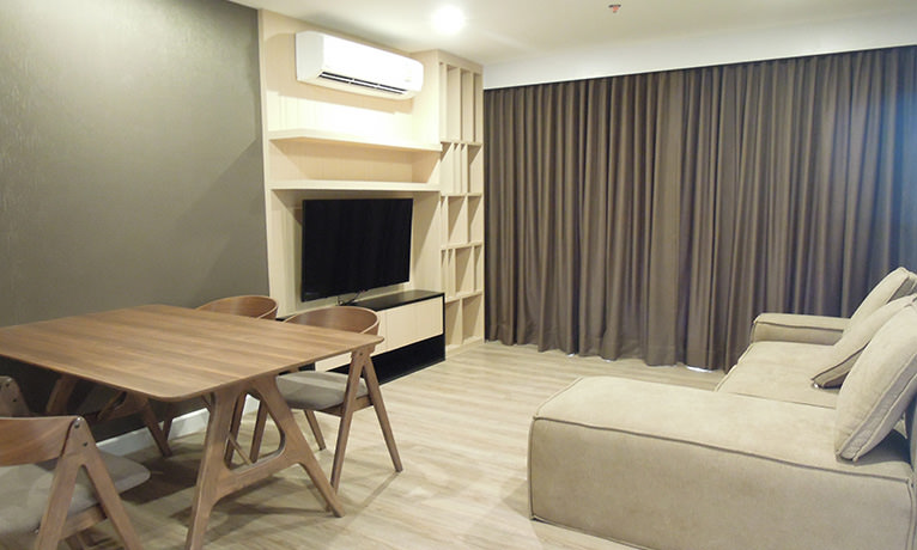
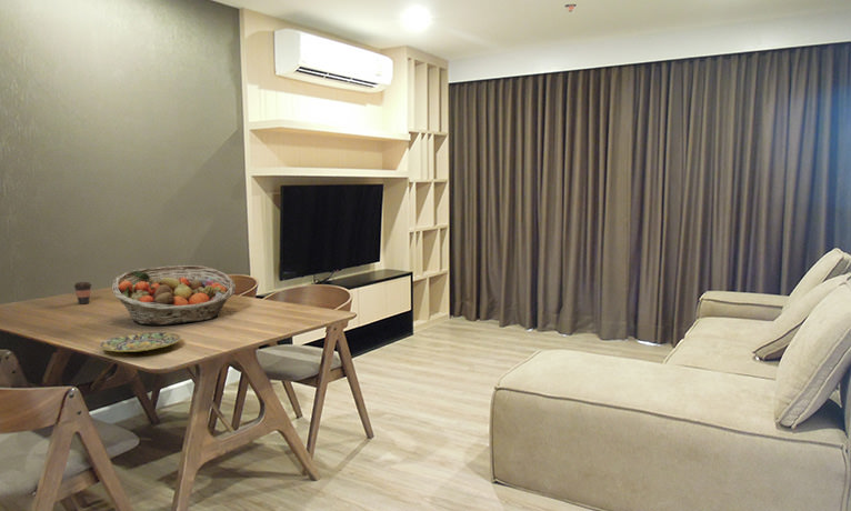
+ coffee cup (82, 292)
+ fruit basket (176, 293)
+ plate (141, 344)
